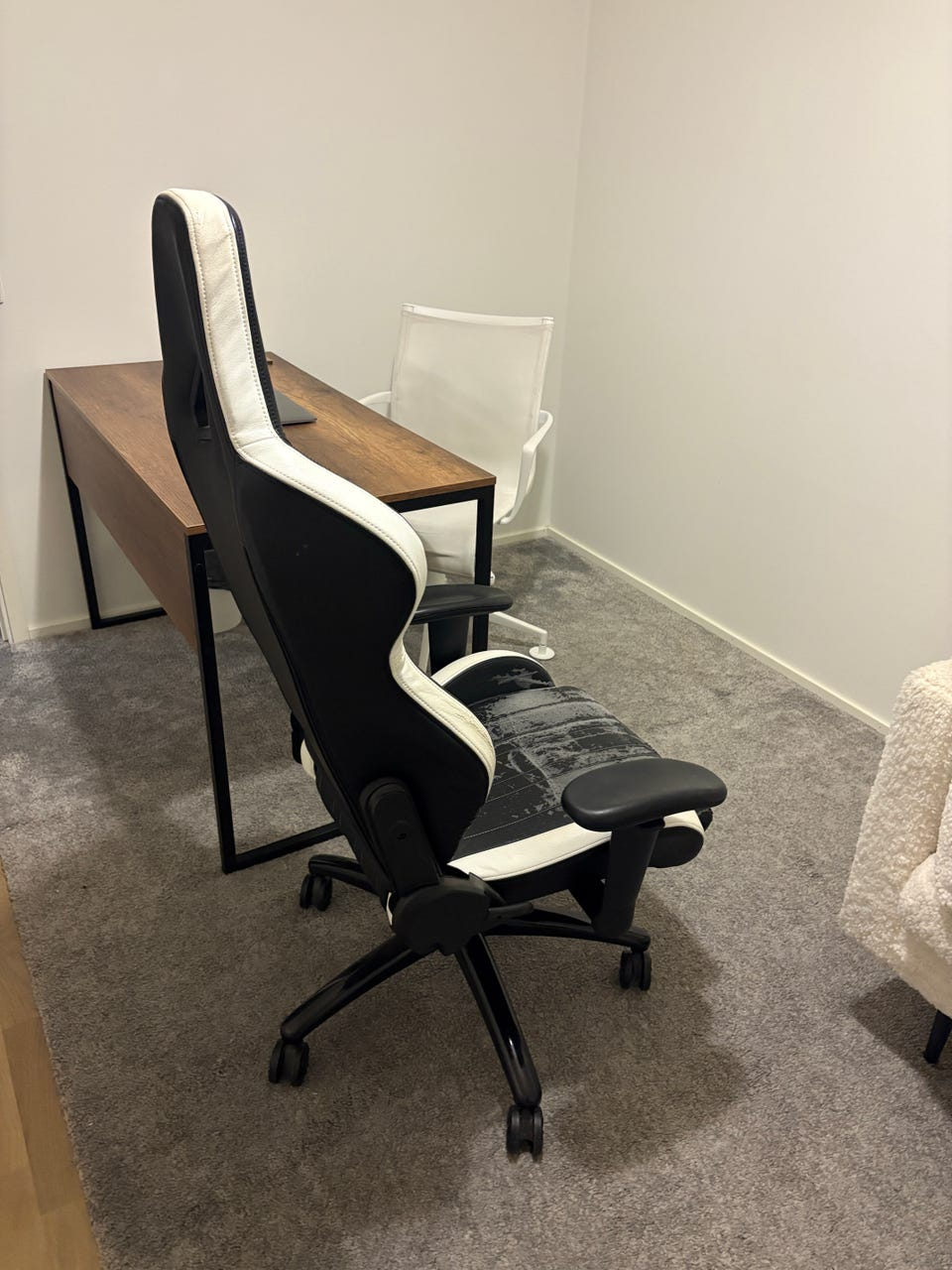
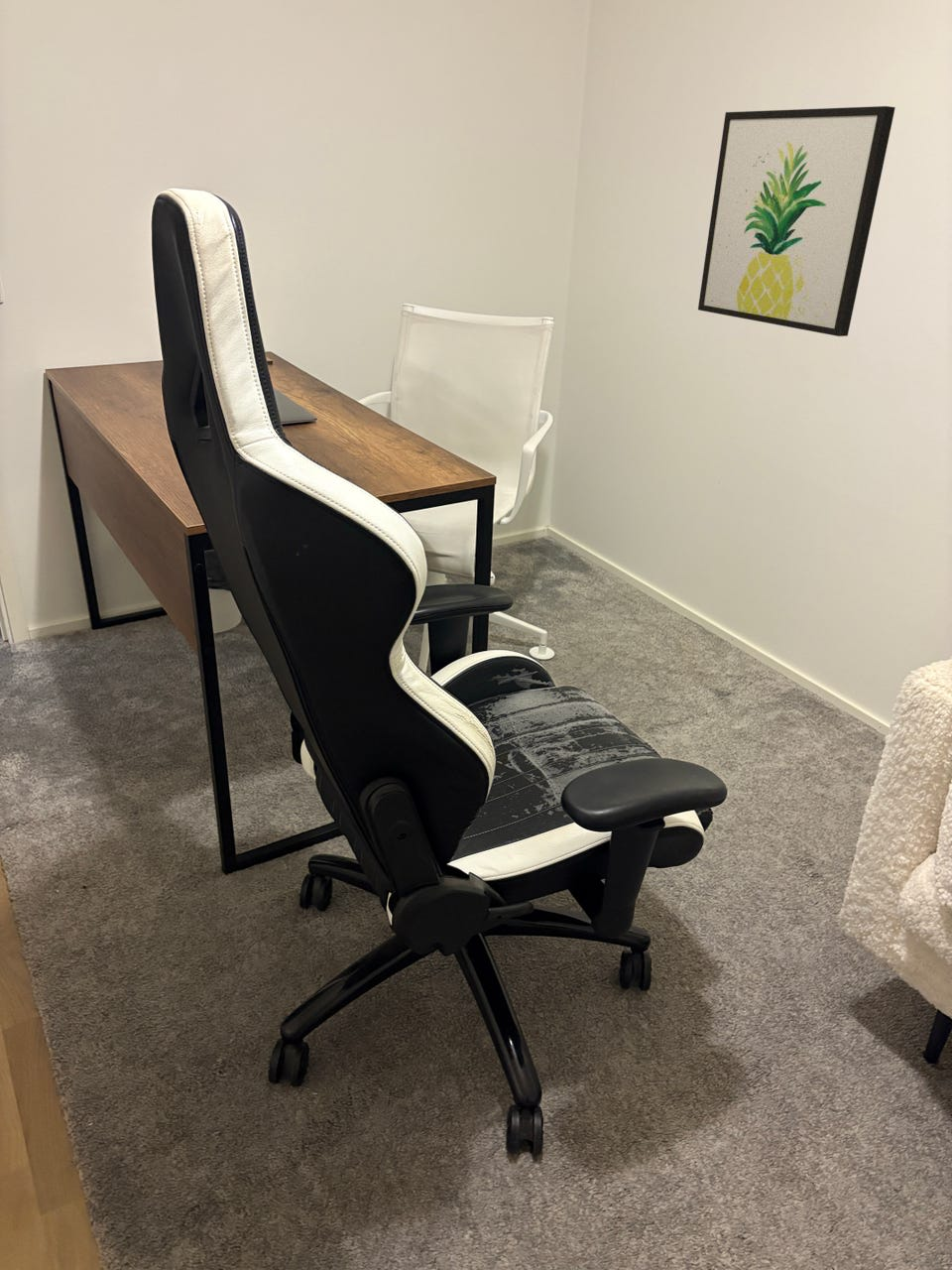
+ wall art (784, 220)
